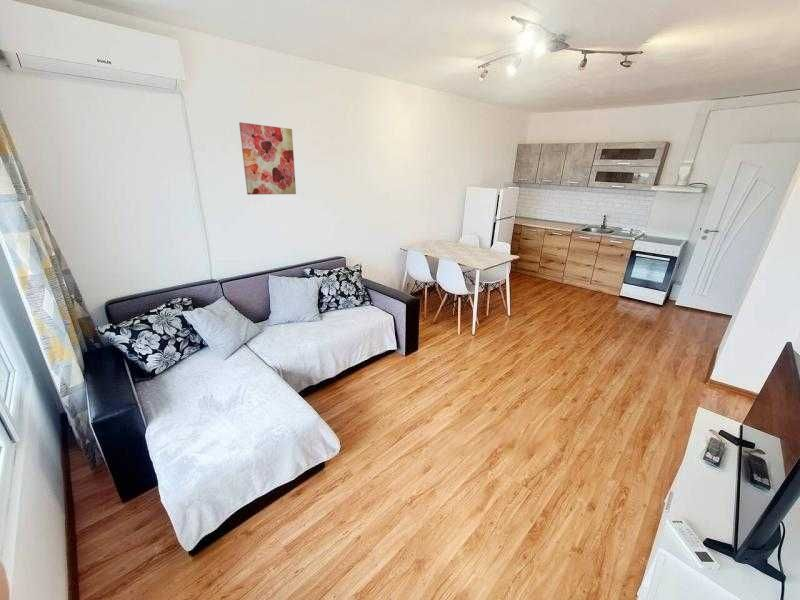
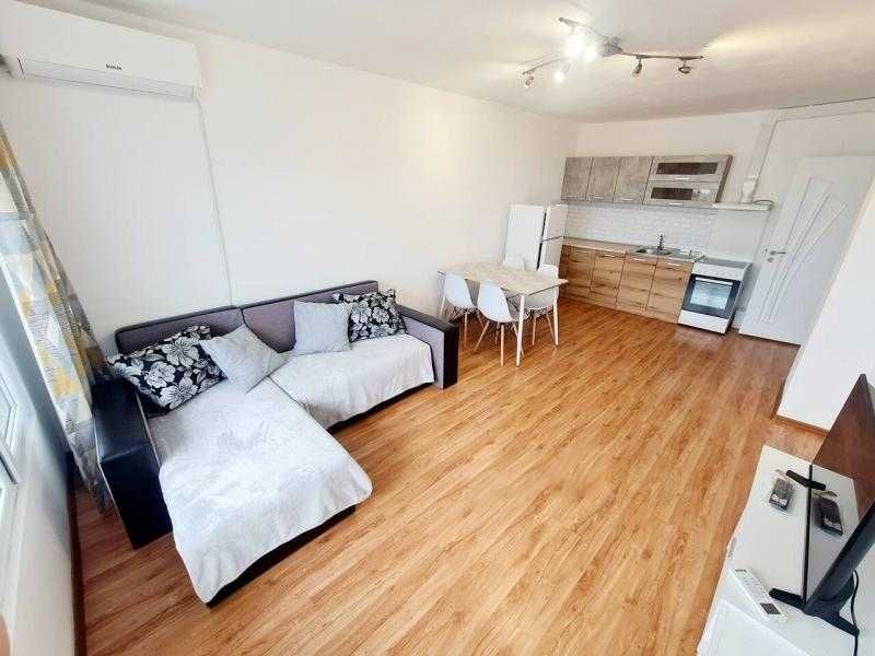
- wall art (269, 161)
